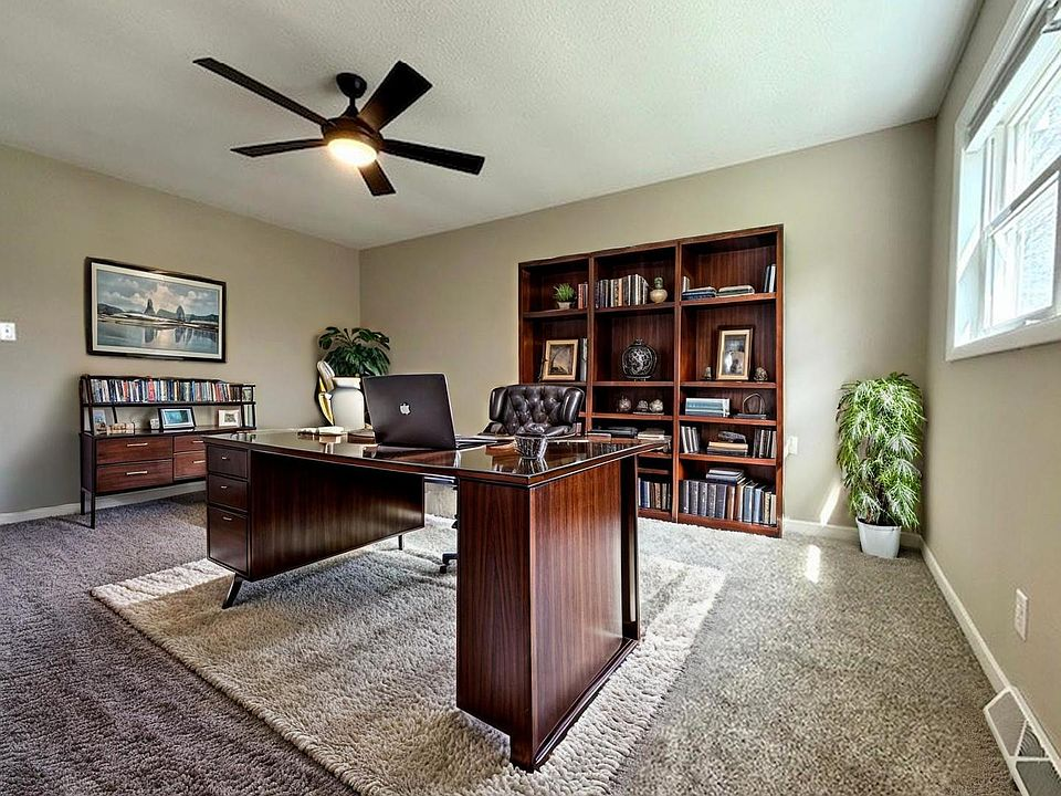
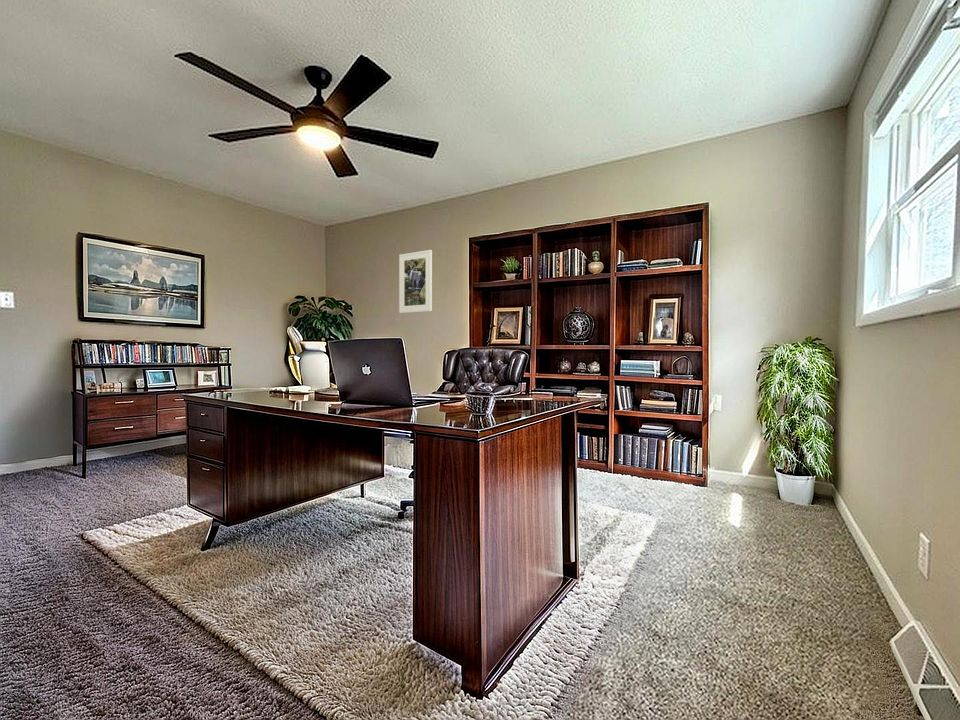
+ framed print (415, 282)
